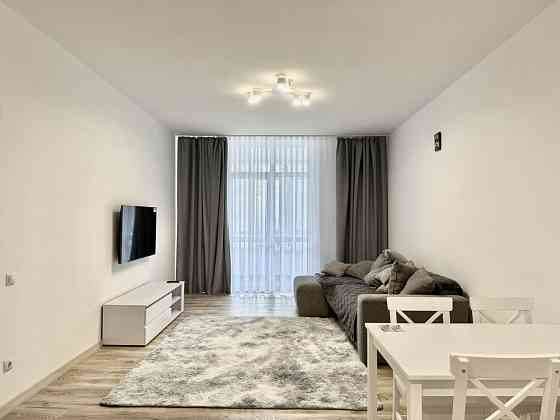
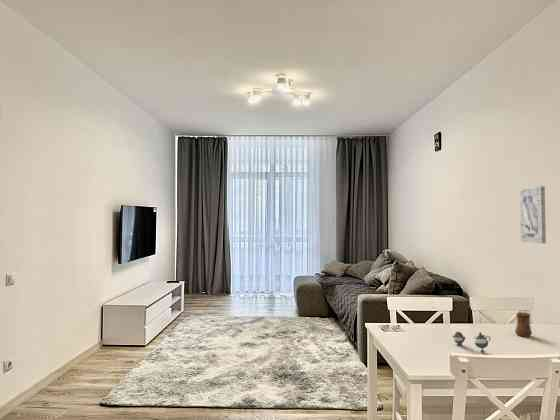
+ cup (523, 324)
+ wall art (532, 215)
+ teapot (474, 338)
